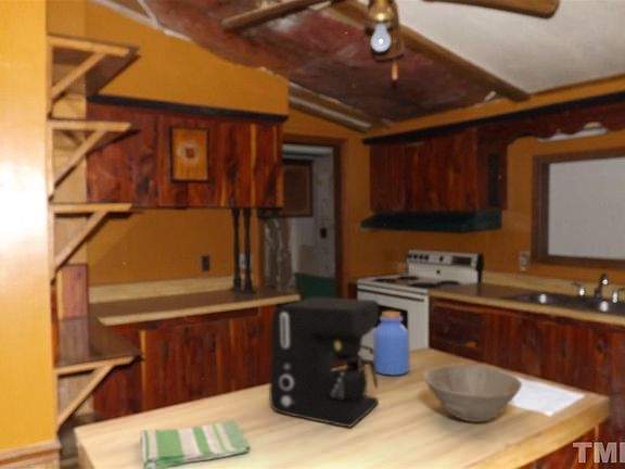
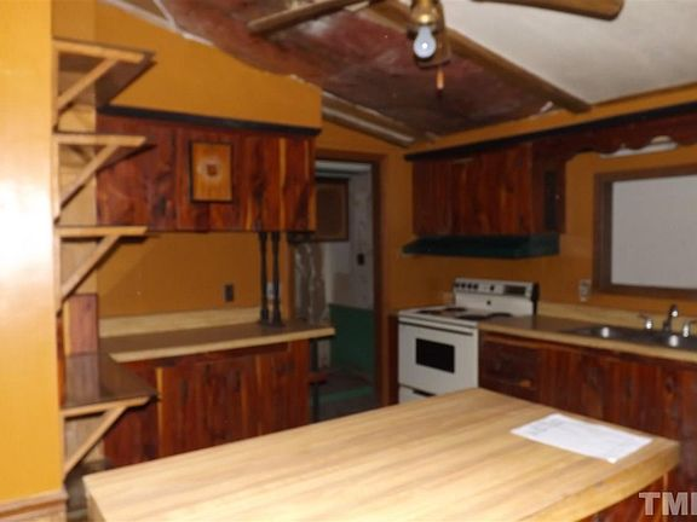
- dish towel (193, 441)
- coffee maker (329, 356)
- jar (391, 341)
- bowl (471, 397)
